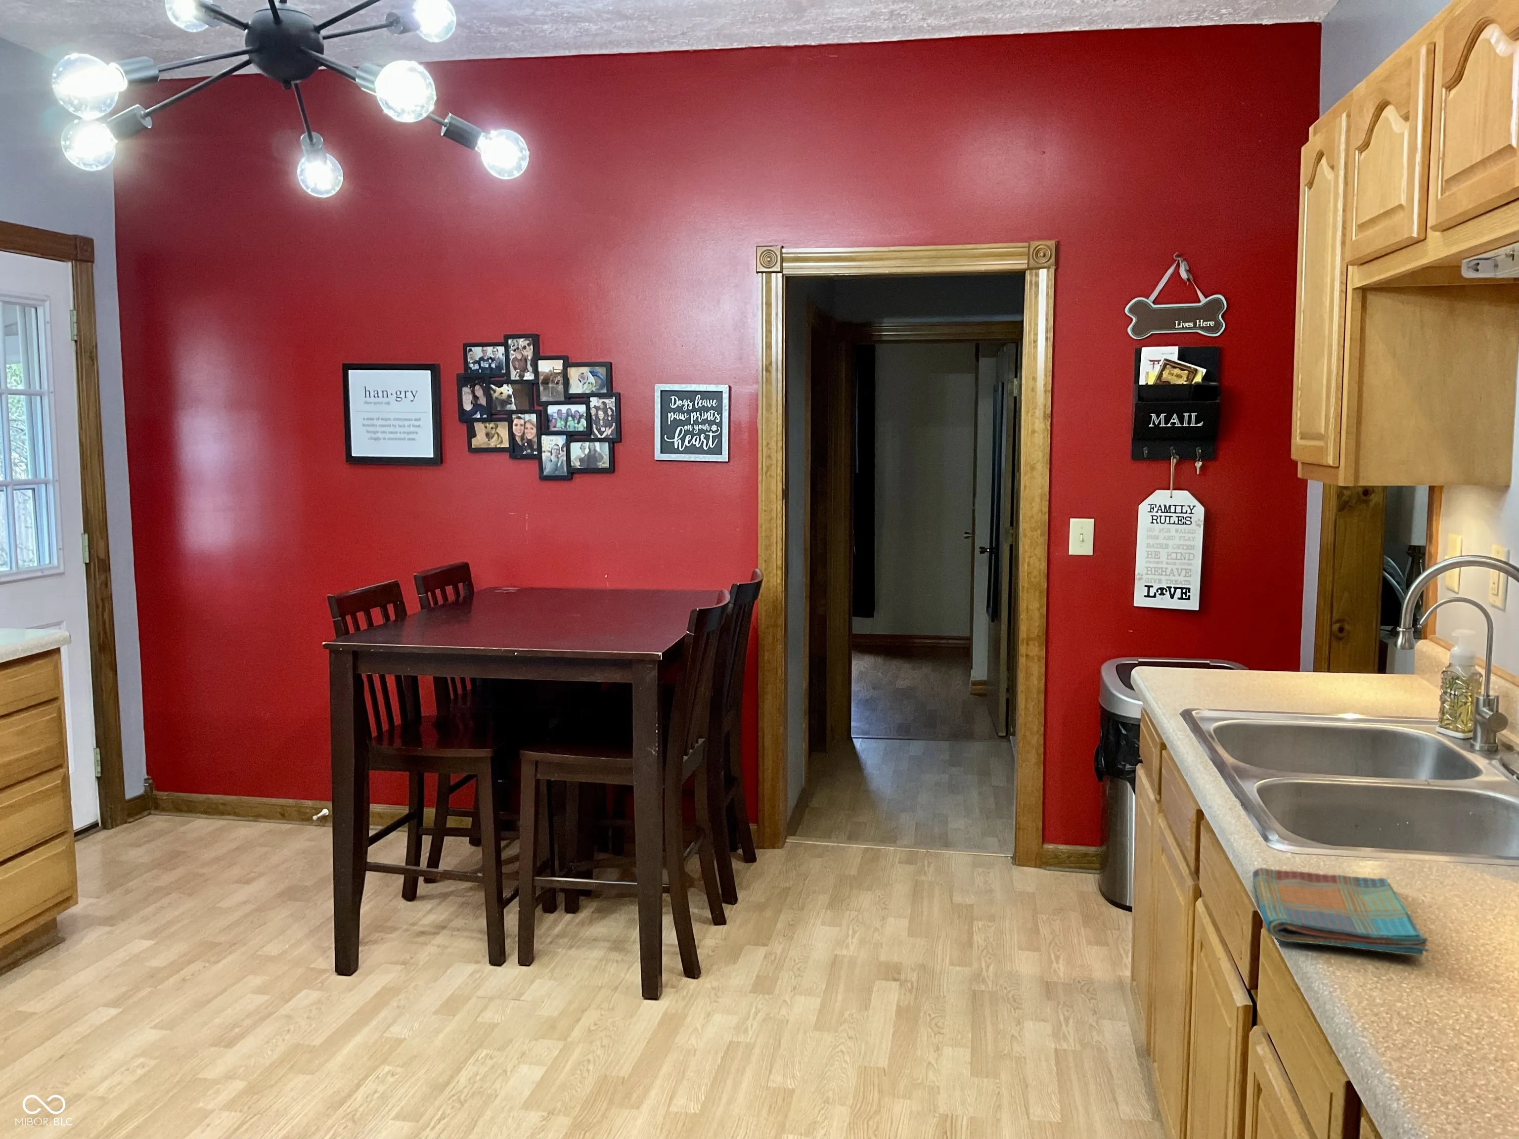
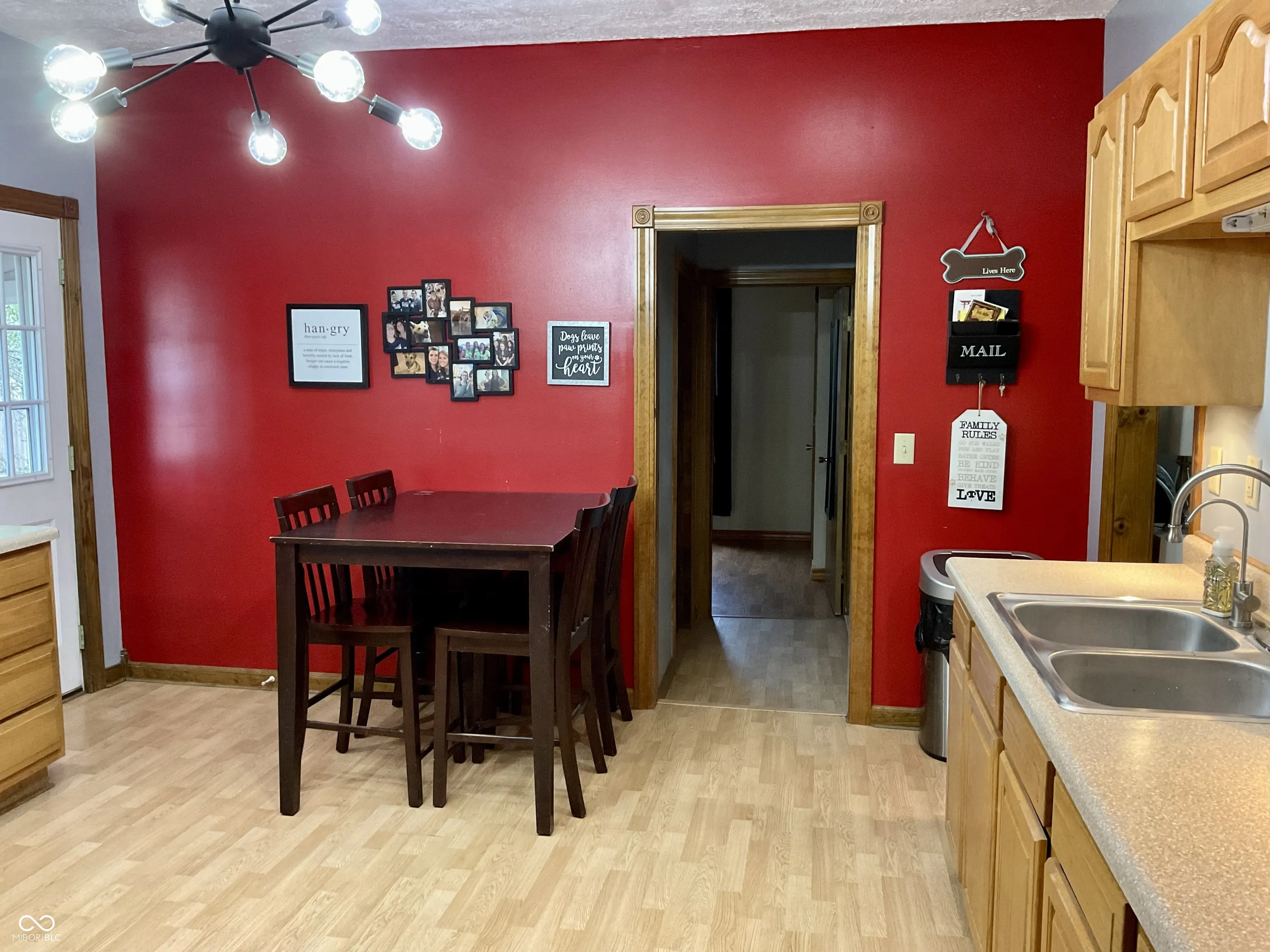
- dish towel (1331, 906)
